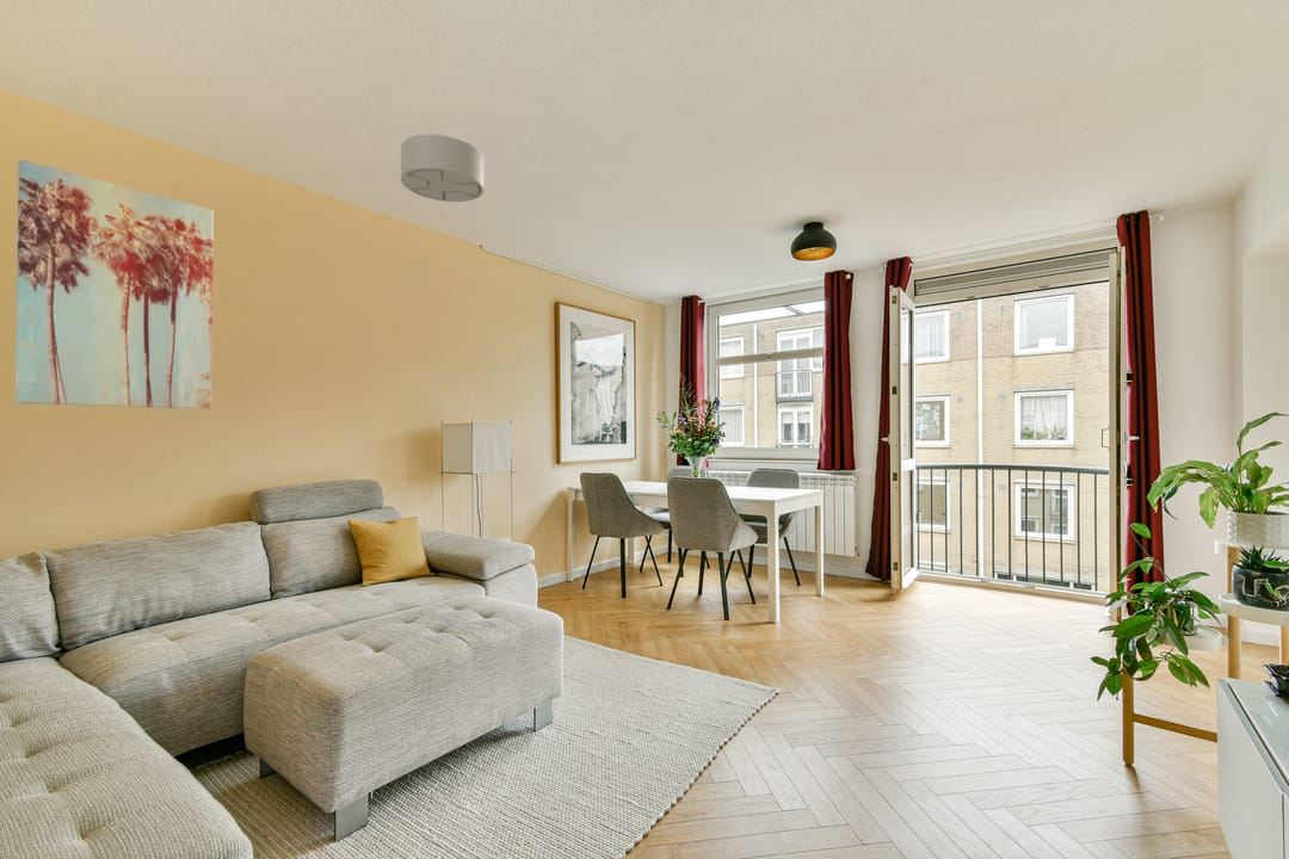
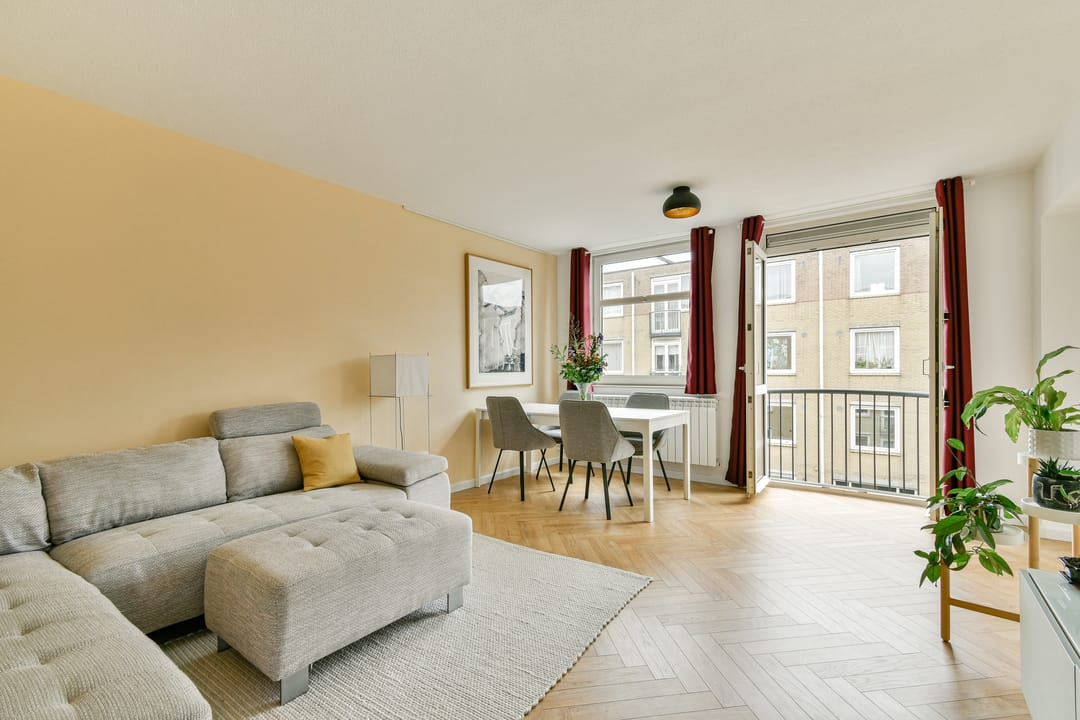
- wall art (124, 296)
- ceiling light (443, 169)
